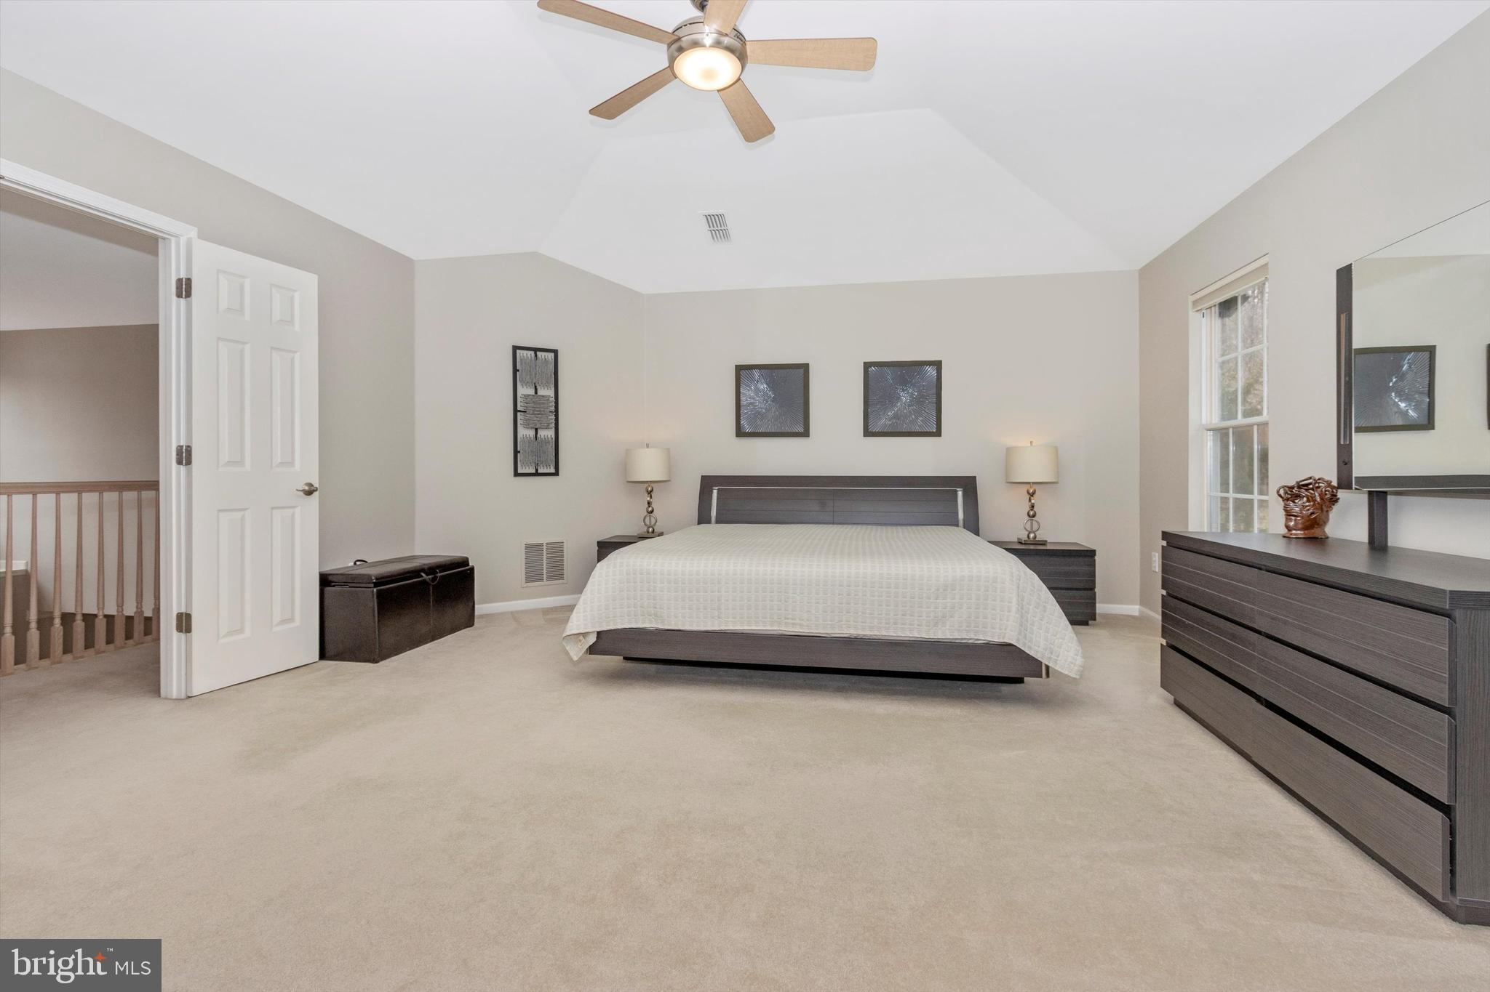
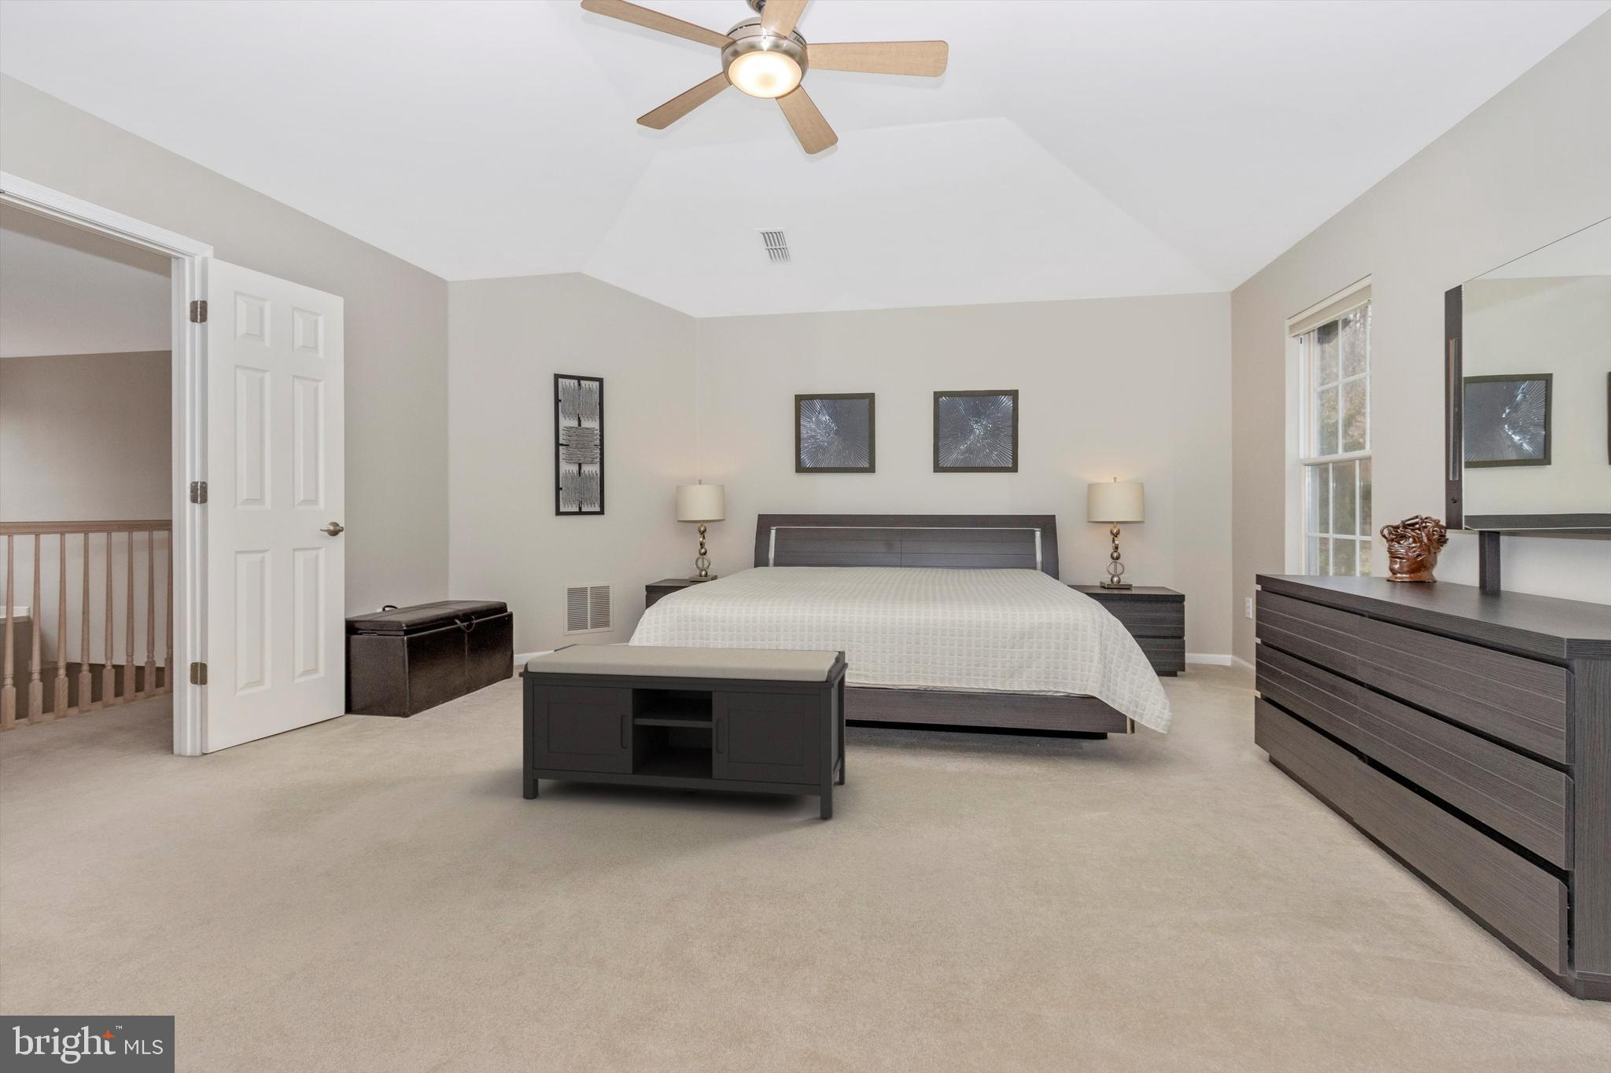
+ bench (689, 722)
